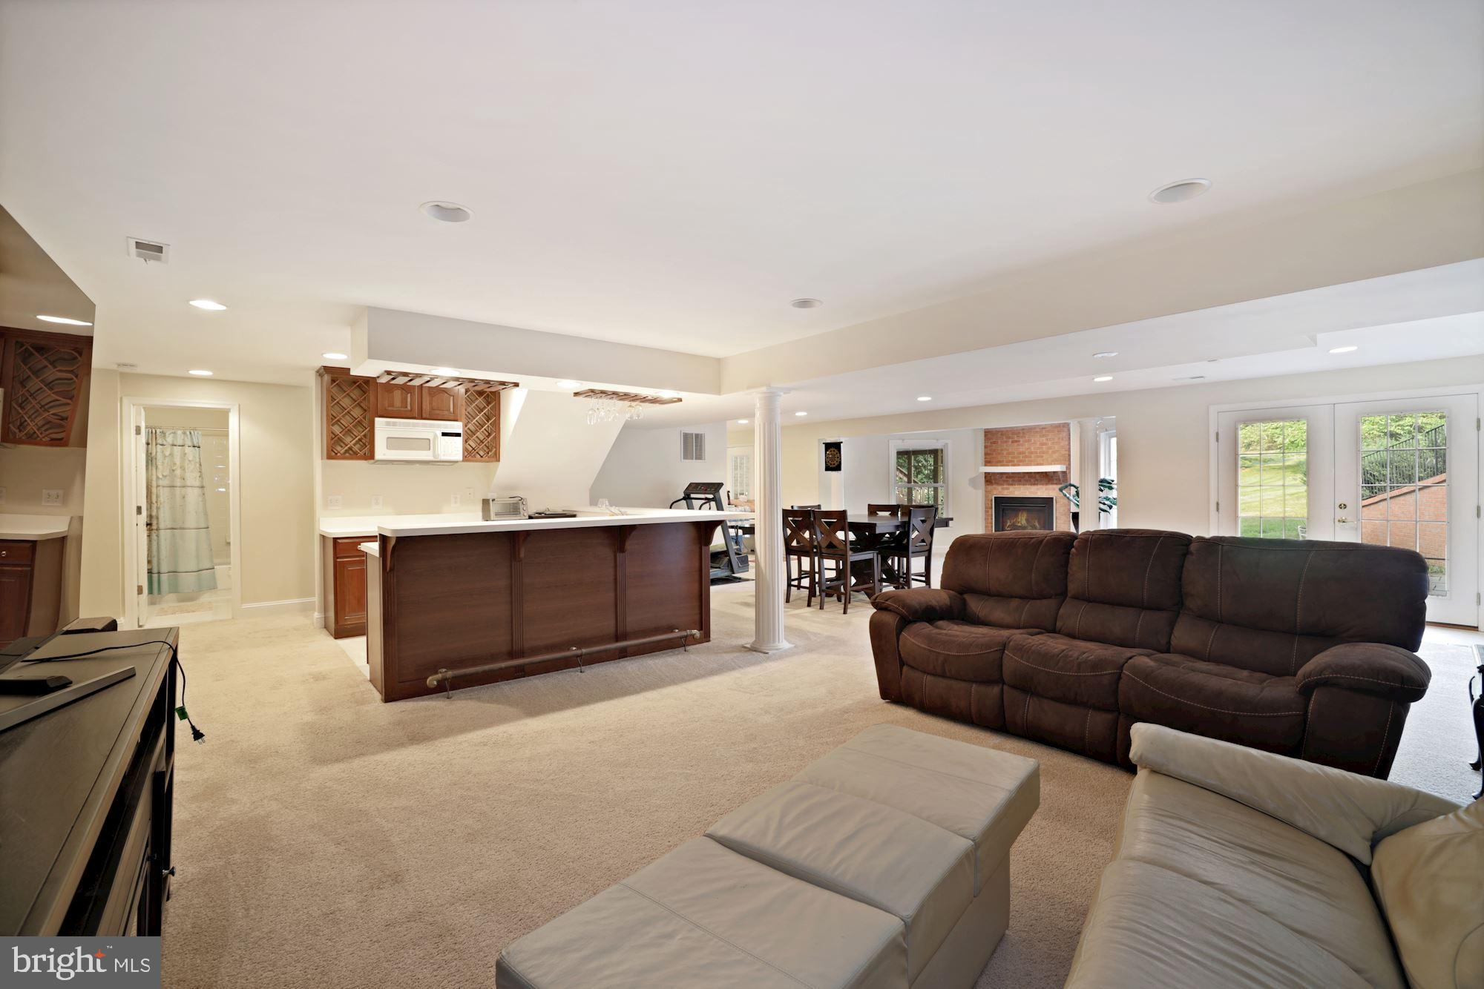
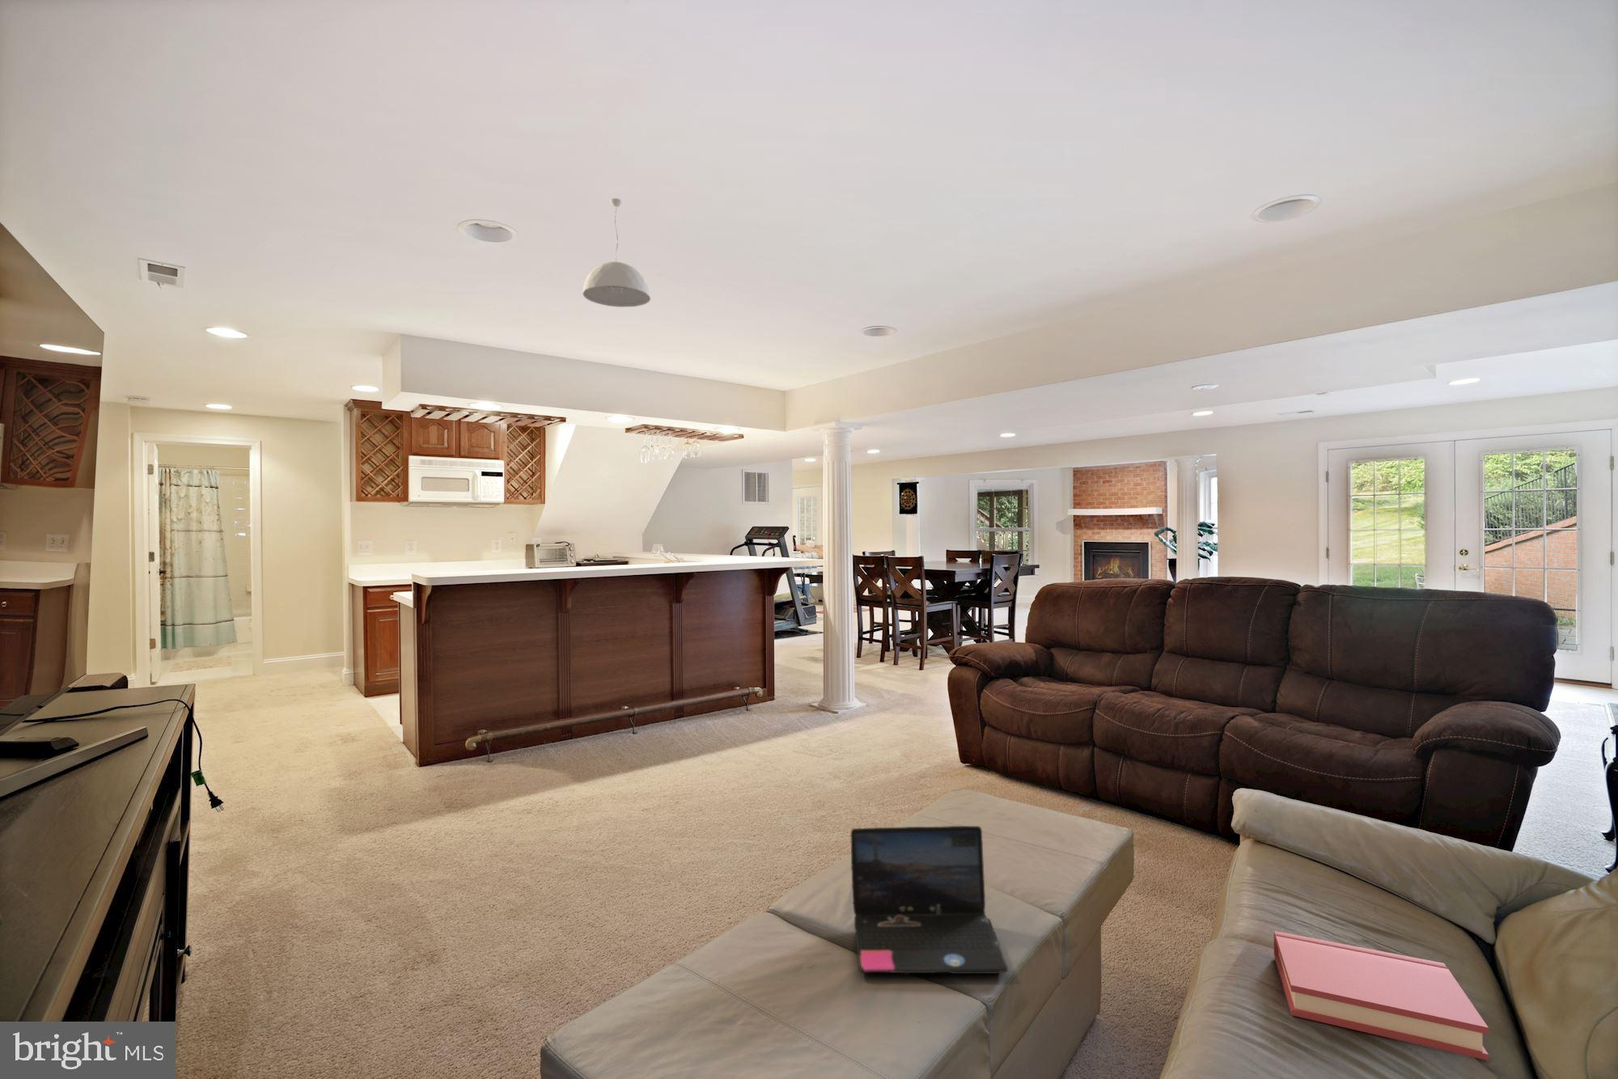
+ hardback book (1369, 987)
+ pendant light (616, 248)
+ laptop (923, 896)
